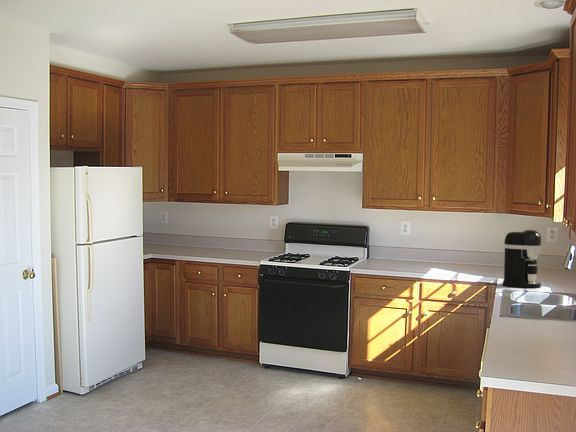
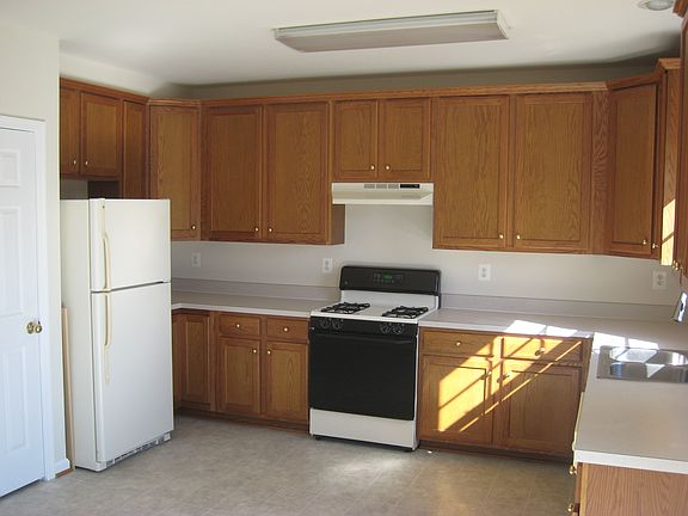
- coffee maker (522, 257)
